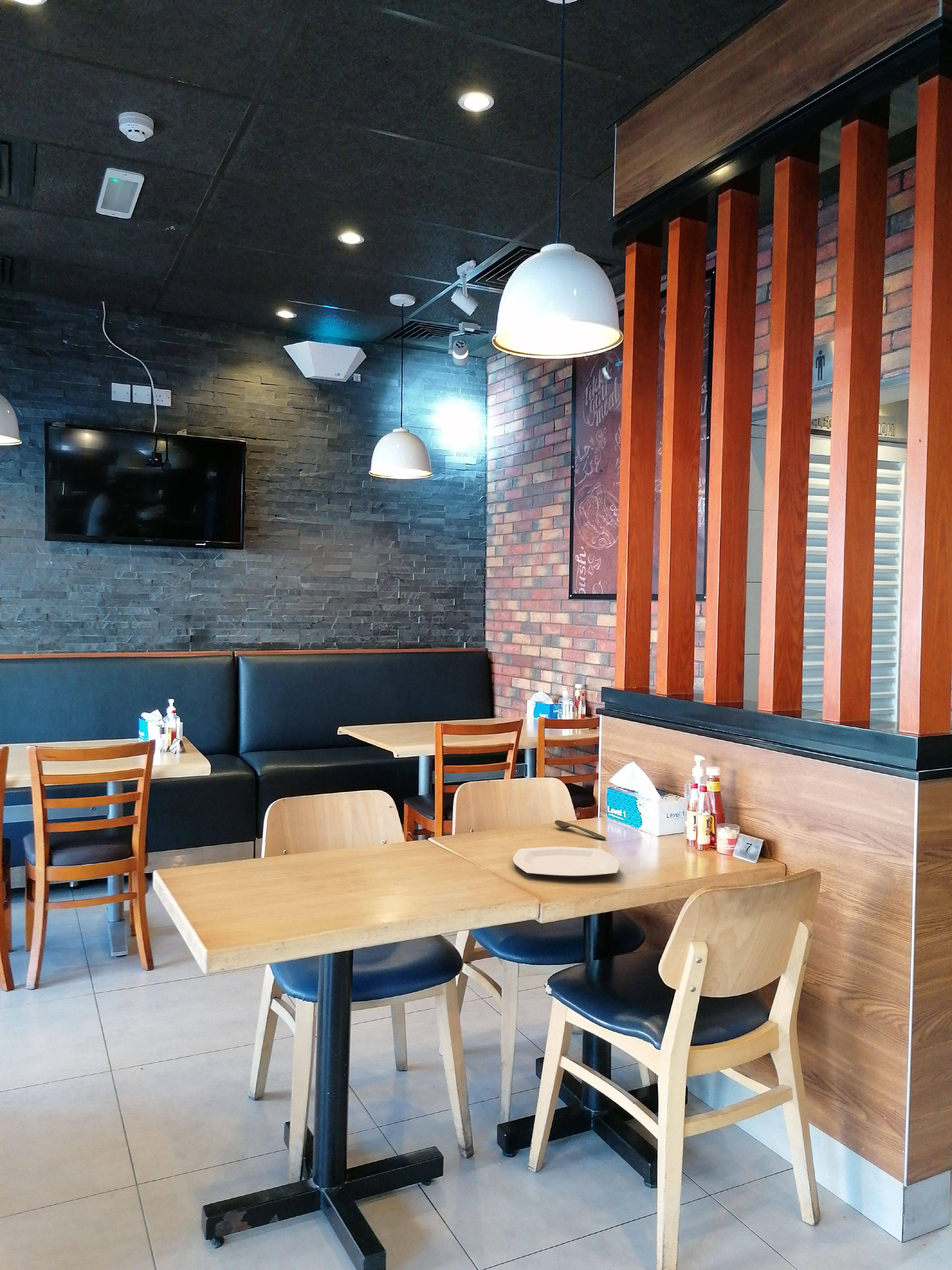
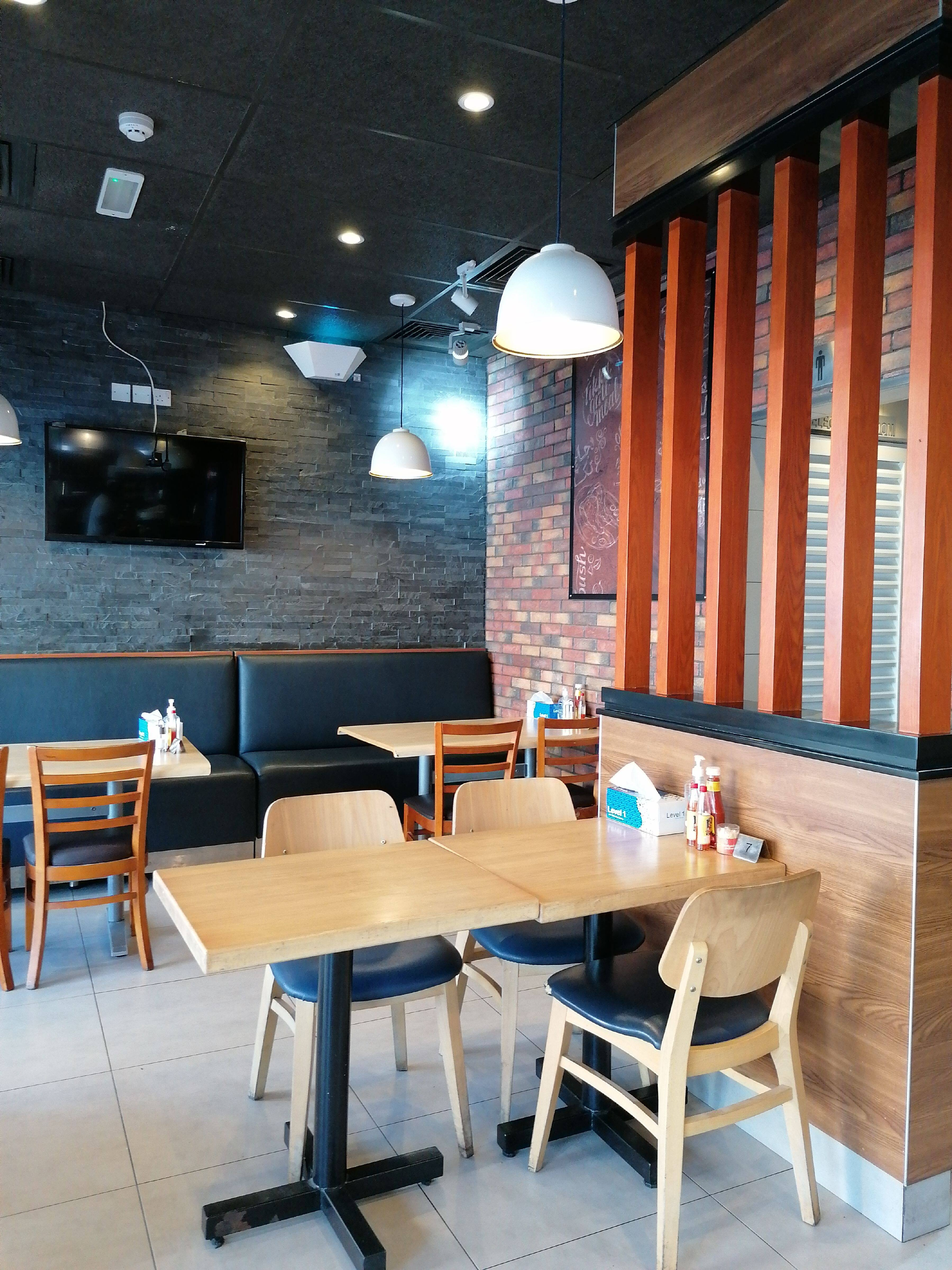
- plate (566, 864)
- spoon (580, 829)
